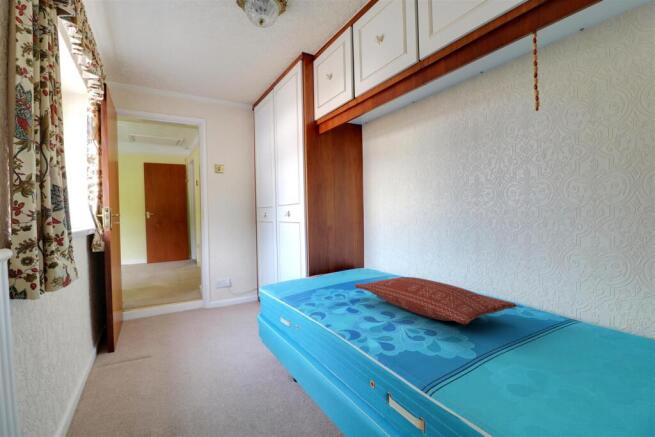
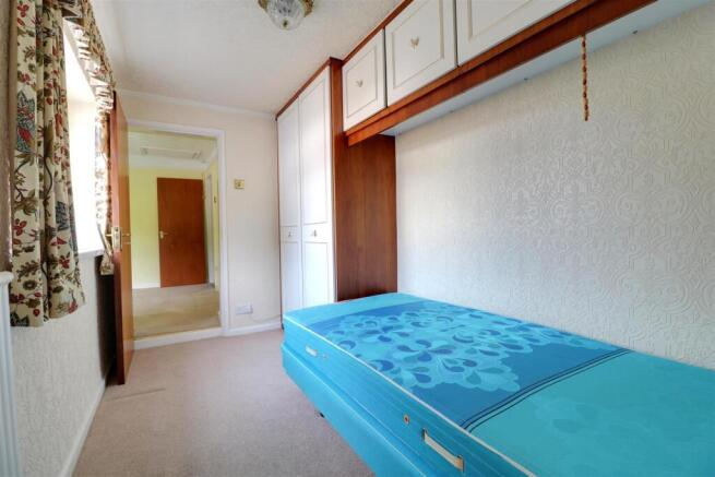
- pillow (425, 295)
